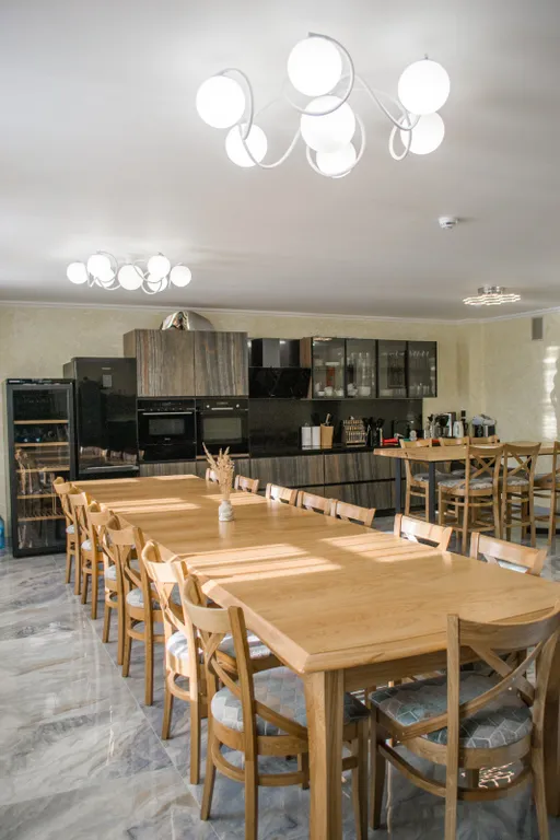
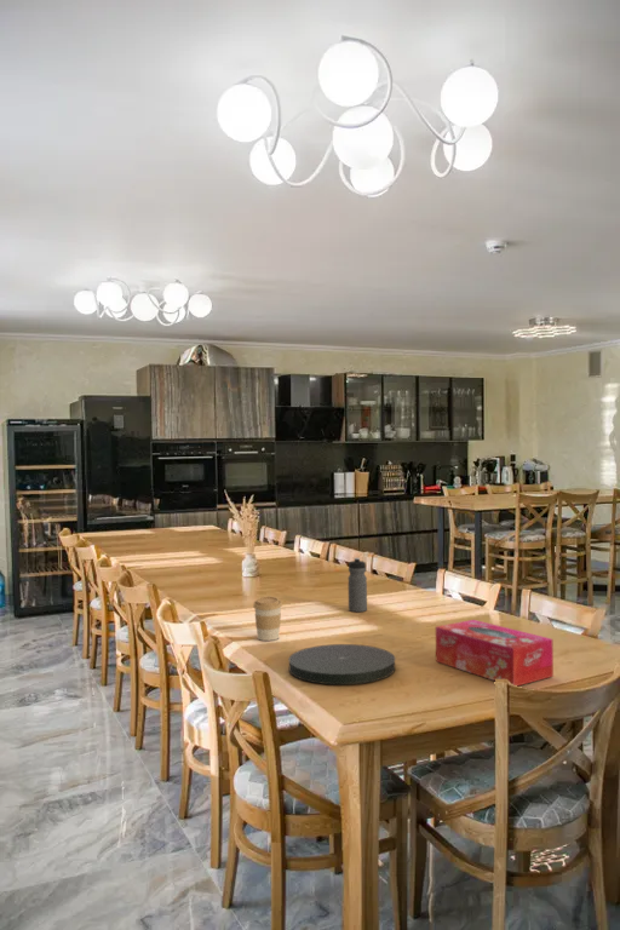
+ water bottle (357, 584)
+ plate (341, 662)
+ coffee cup (268, 618)
+ tissue box (492, 650)
